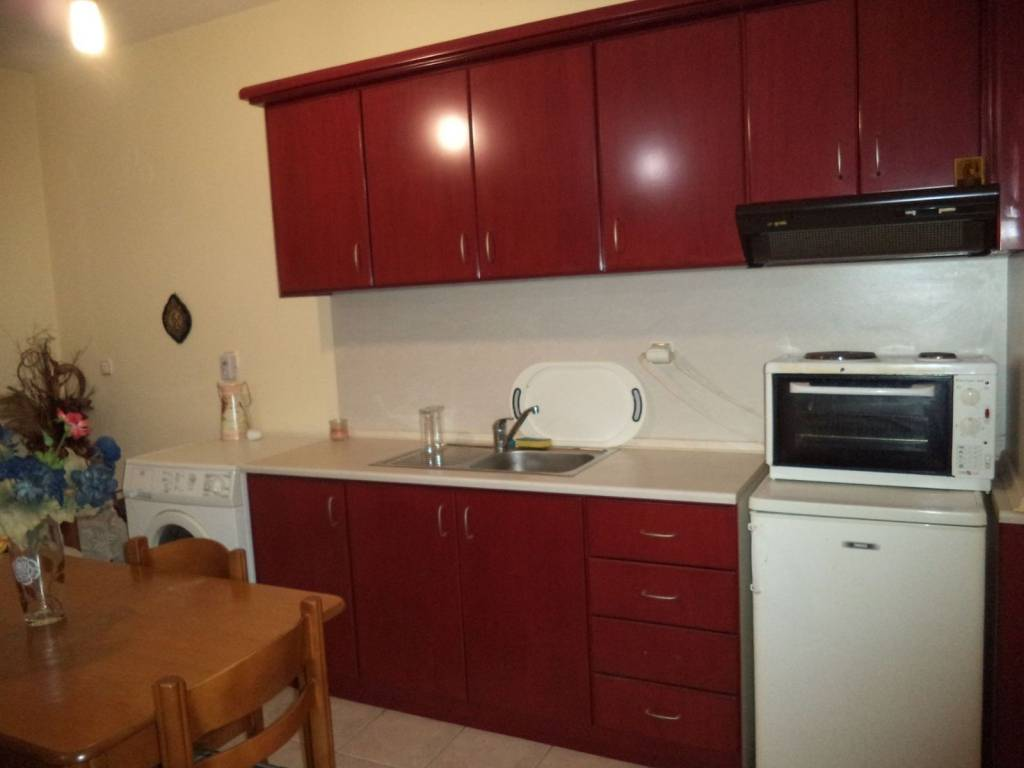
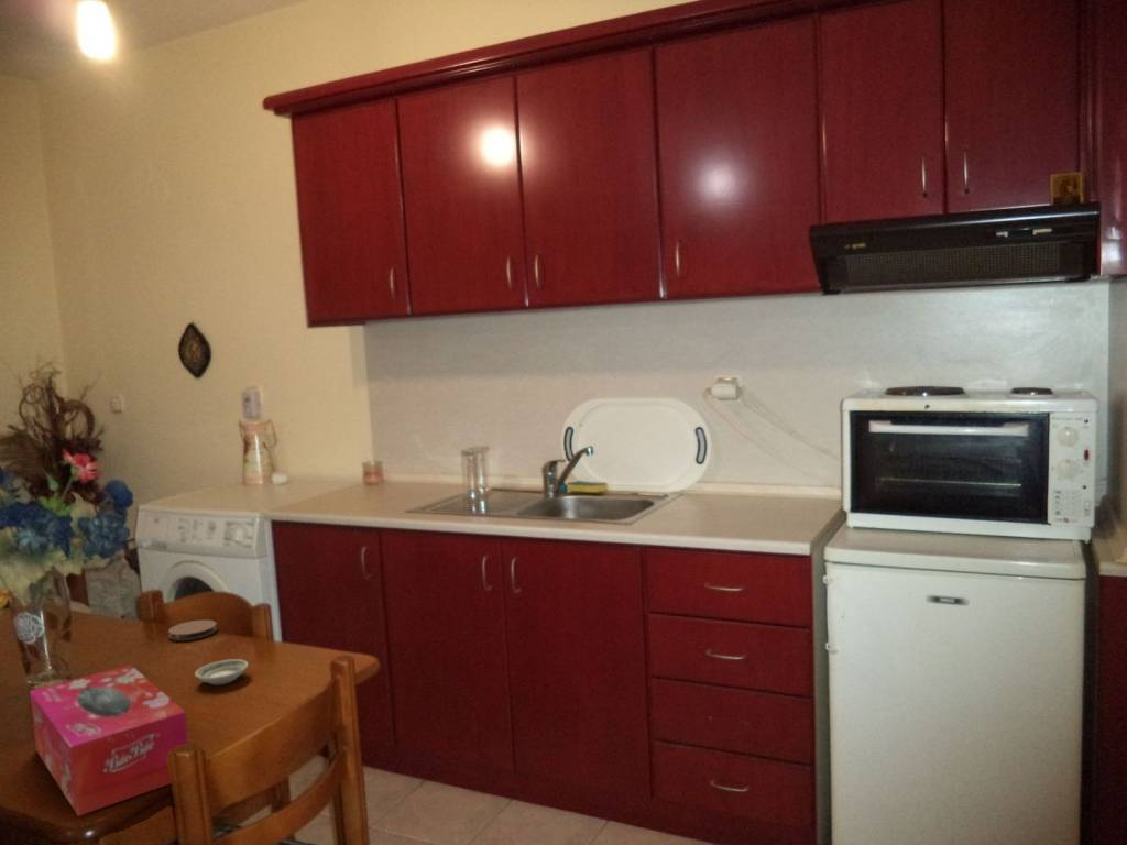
+ coaster (193, 629)
+ tissue box (107, 732)
+ saucer (221, 673)
